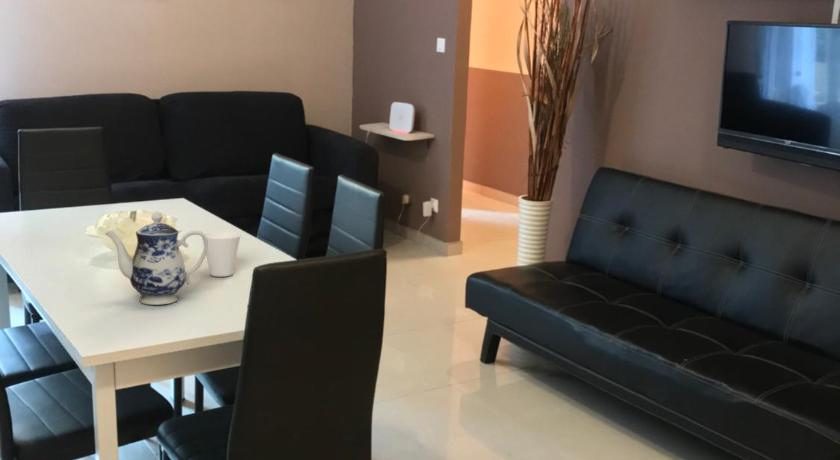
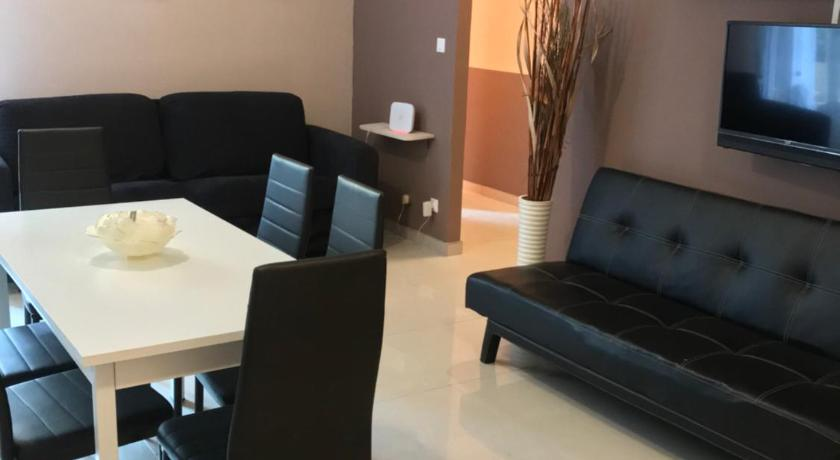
- cup (221, 254)
- teapot (157, 256)
